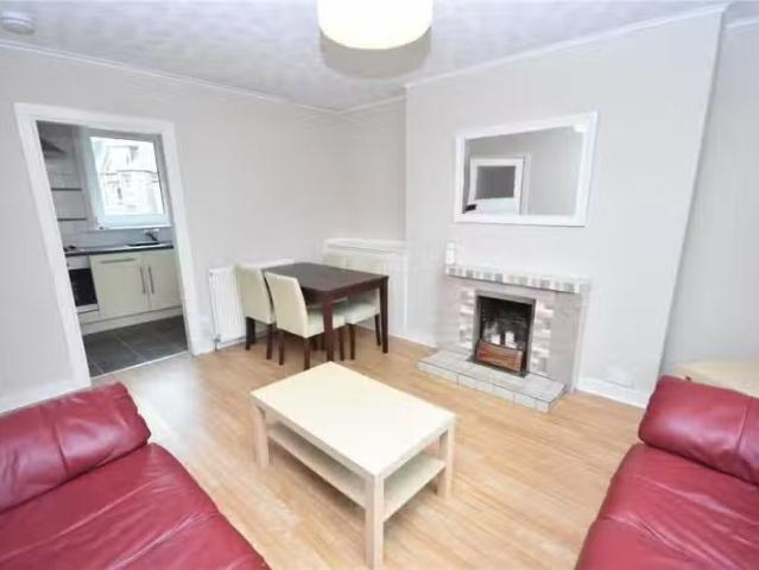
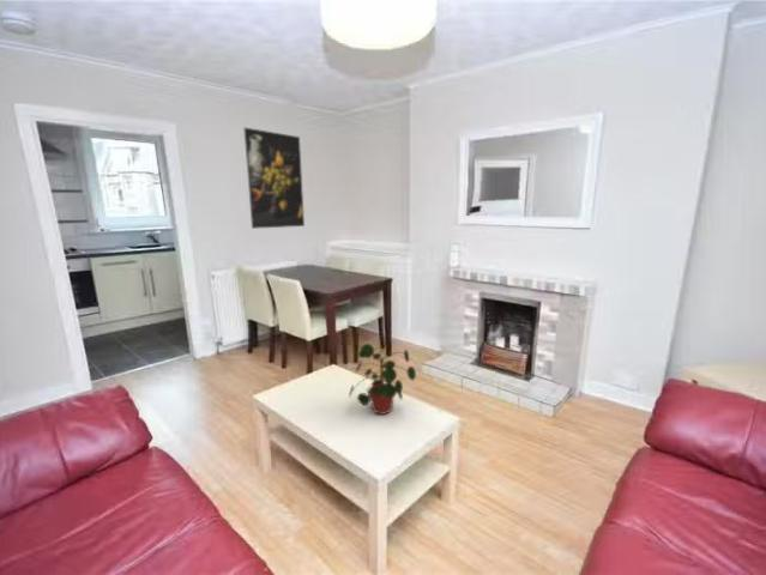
+ potted plant (381, 376)
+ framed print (276, 181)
